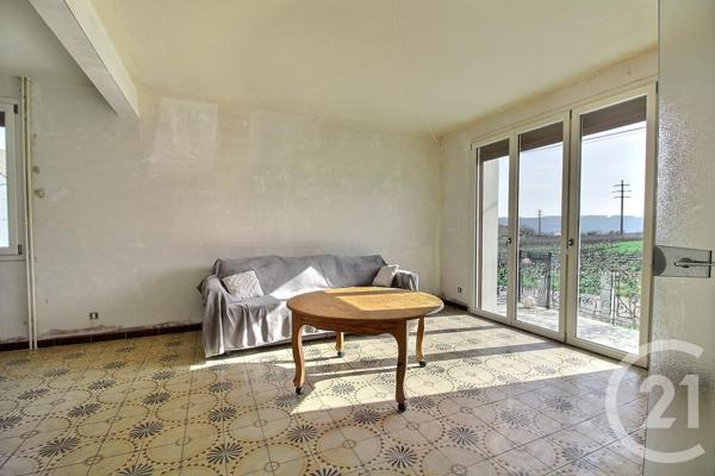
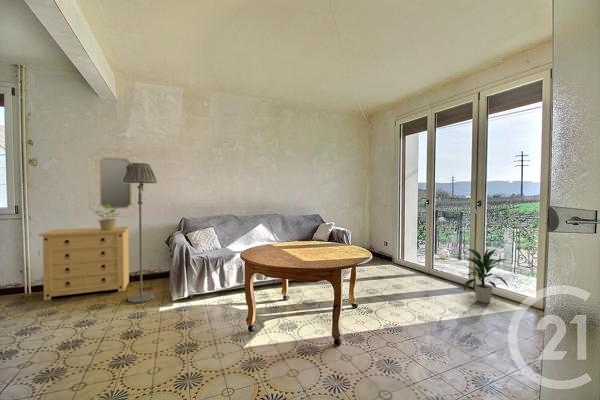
+ potted plant (109, 217)
+ indoor plant (481, 273)
+ dresser (89, 260)
+ home mirror (115, 183)
+ floor lamp (140, 231)
